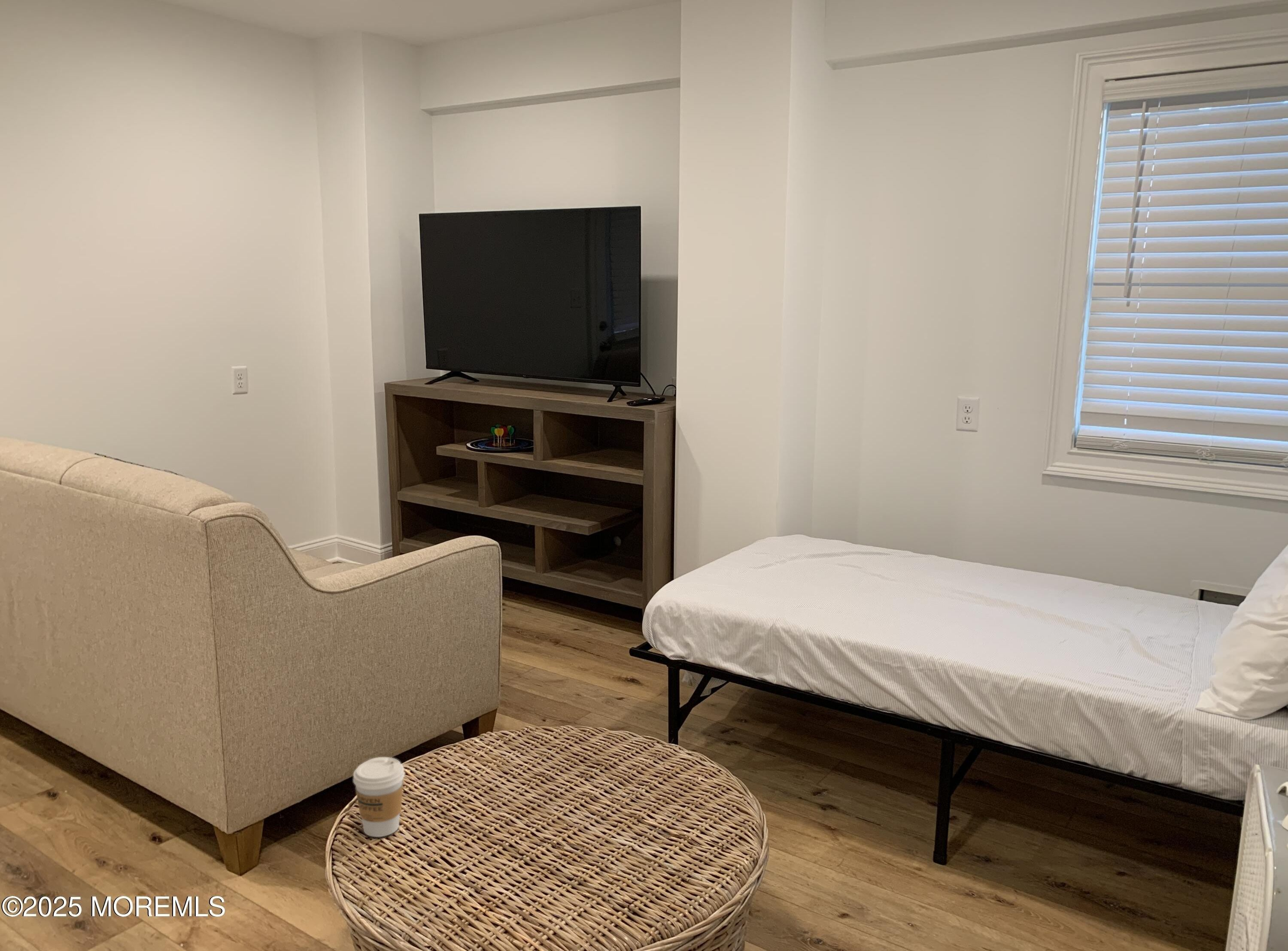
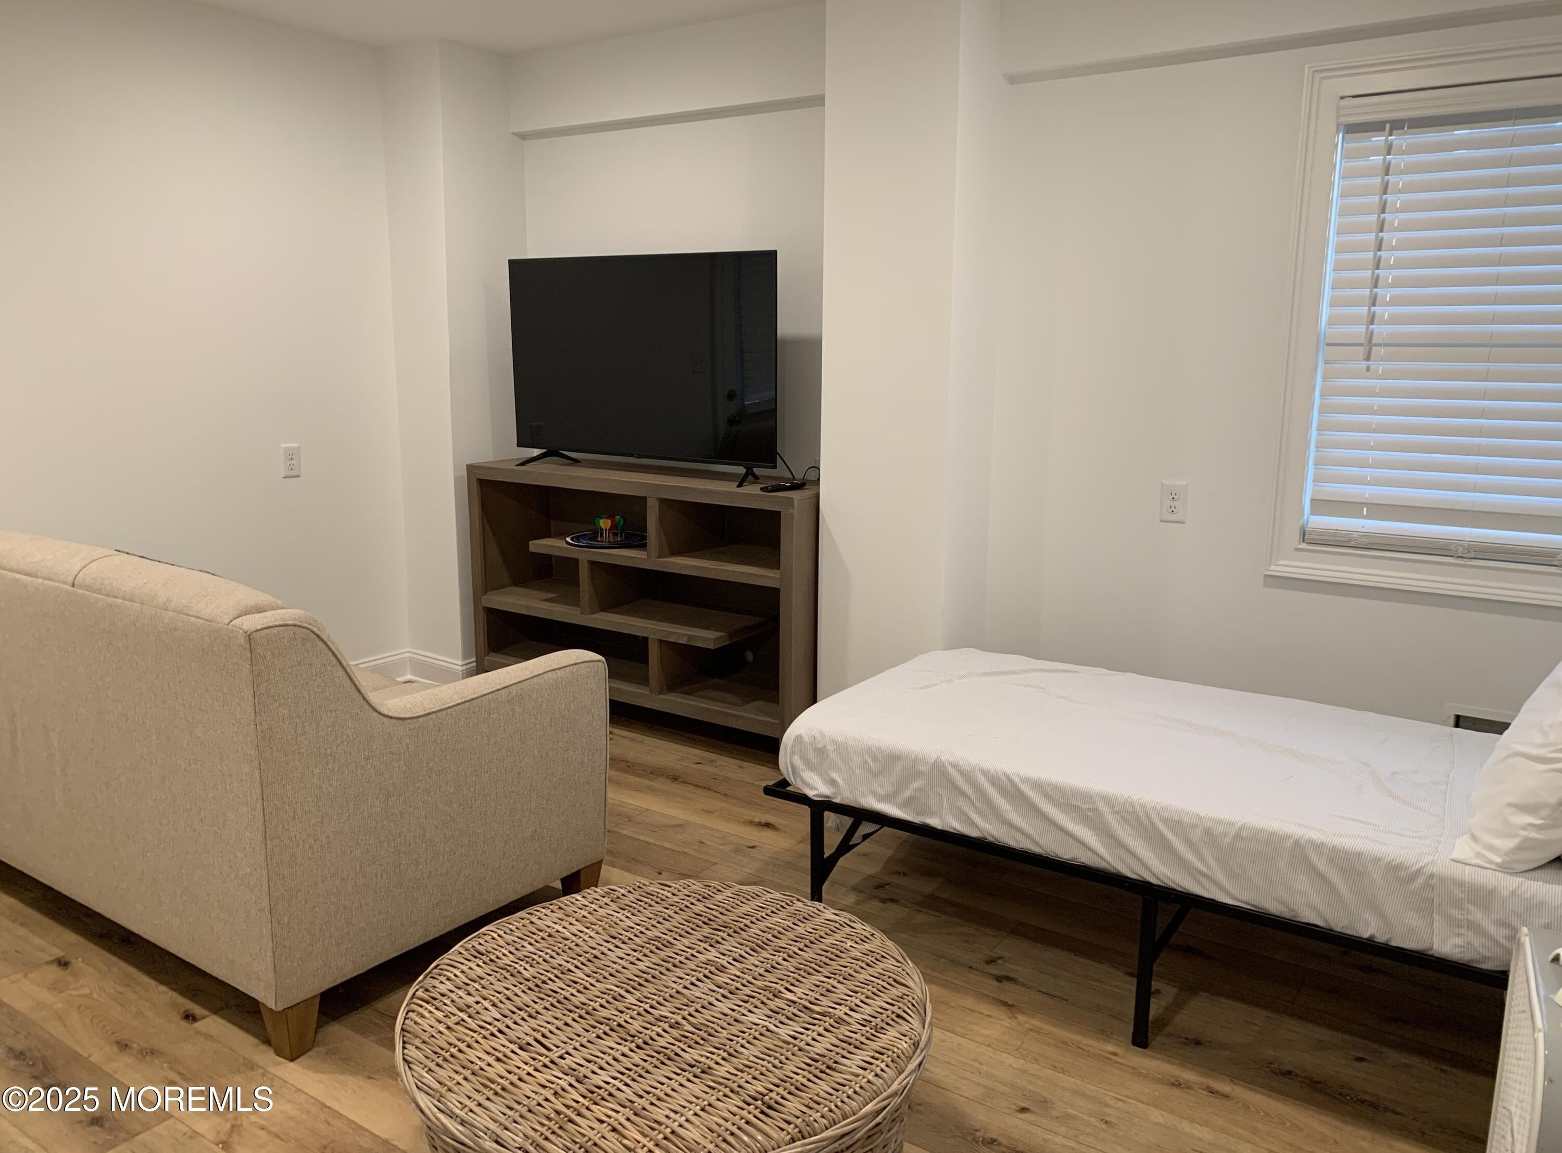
- coffee cup (380, 797)
